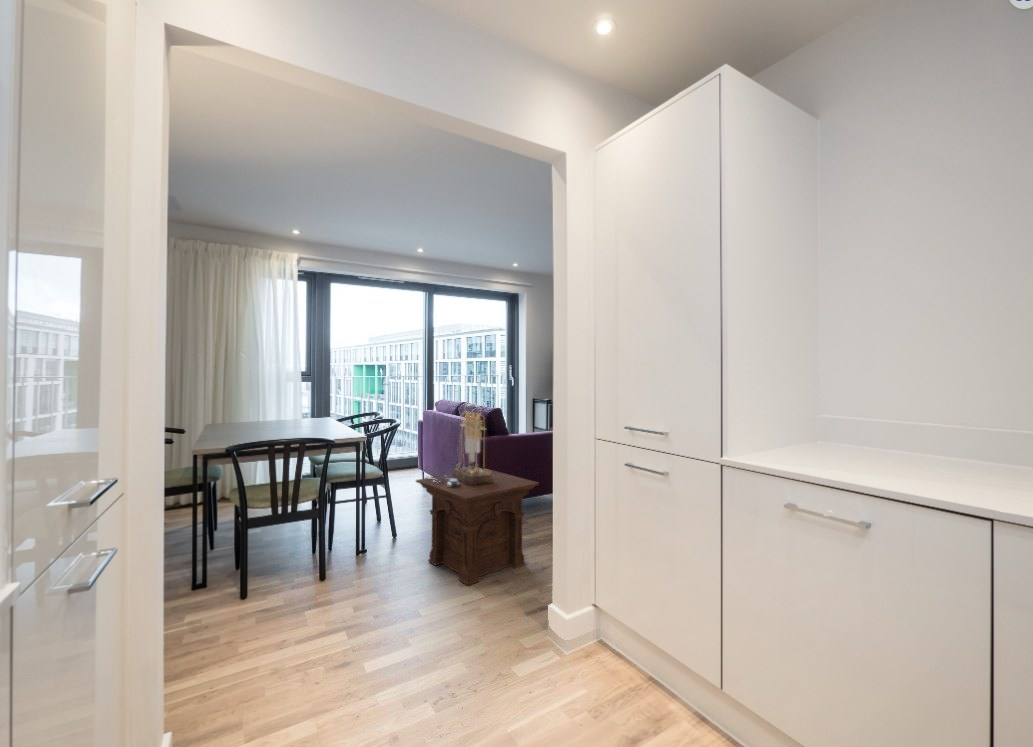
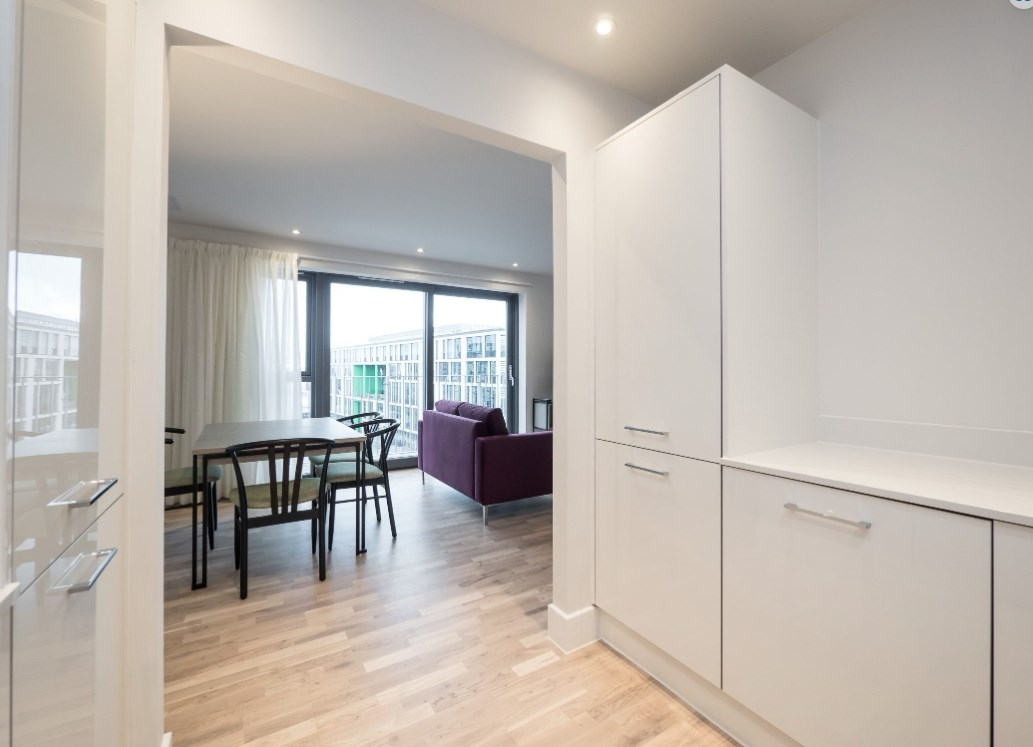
- side table (476, 522)
- table lamp (461, 442)
